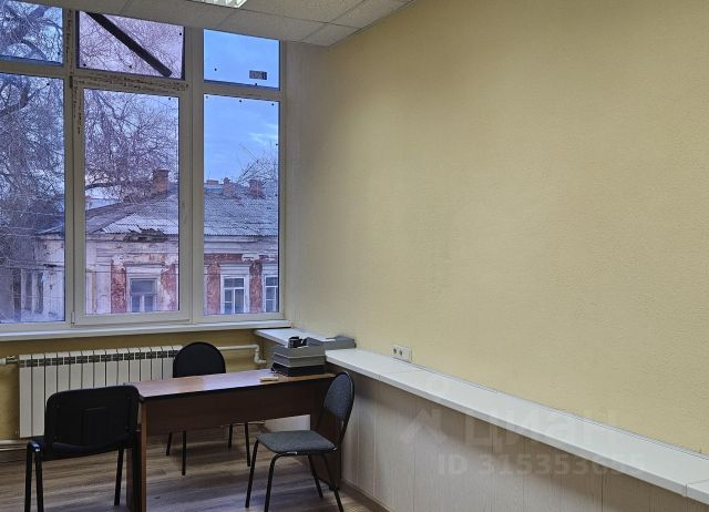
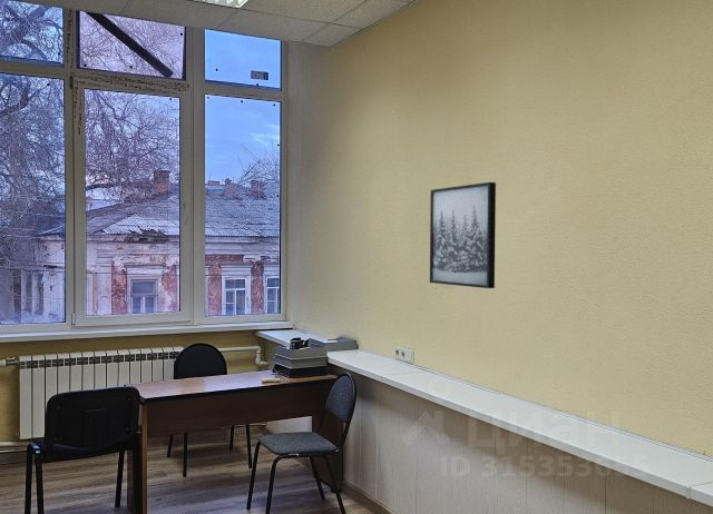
+ wall art (460, 236)
